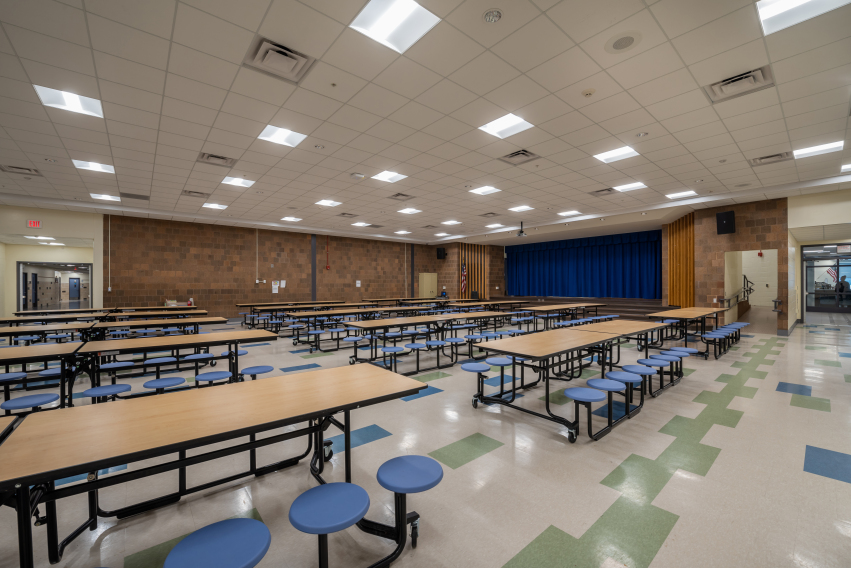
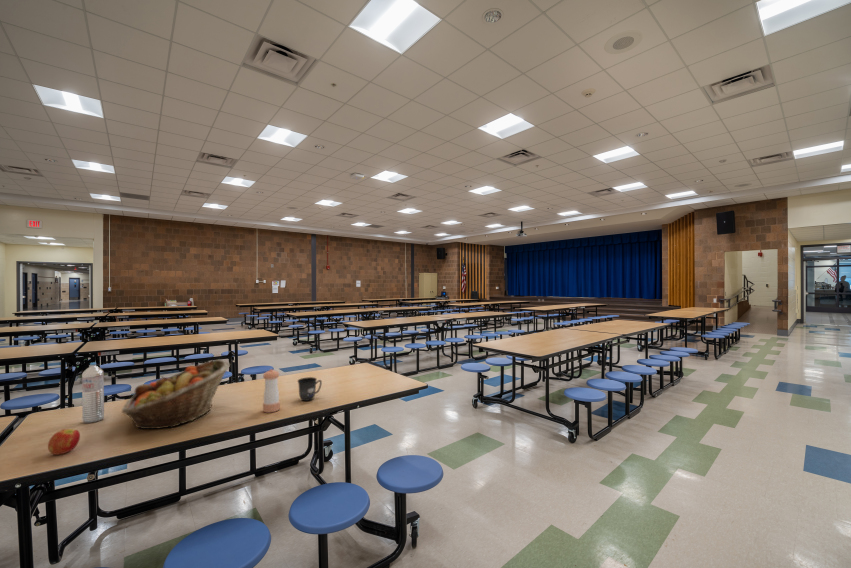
+ fruit (64, 441)
+ pepper shaker (271, 389)
+ mug (310, 388)
+ fruit basket (180, 390)
+ water bottle (93, 391)
